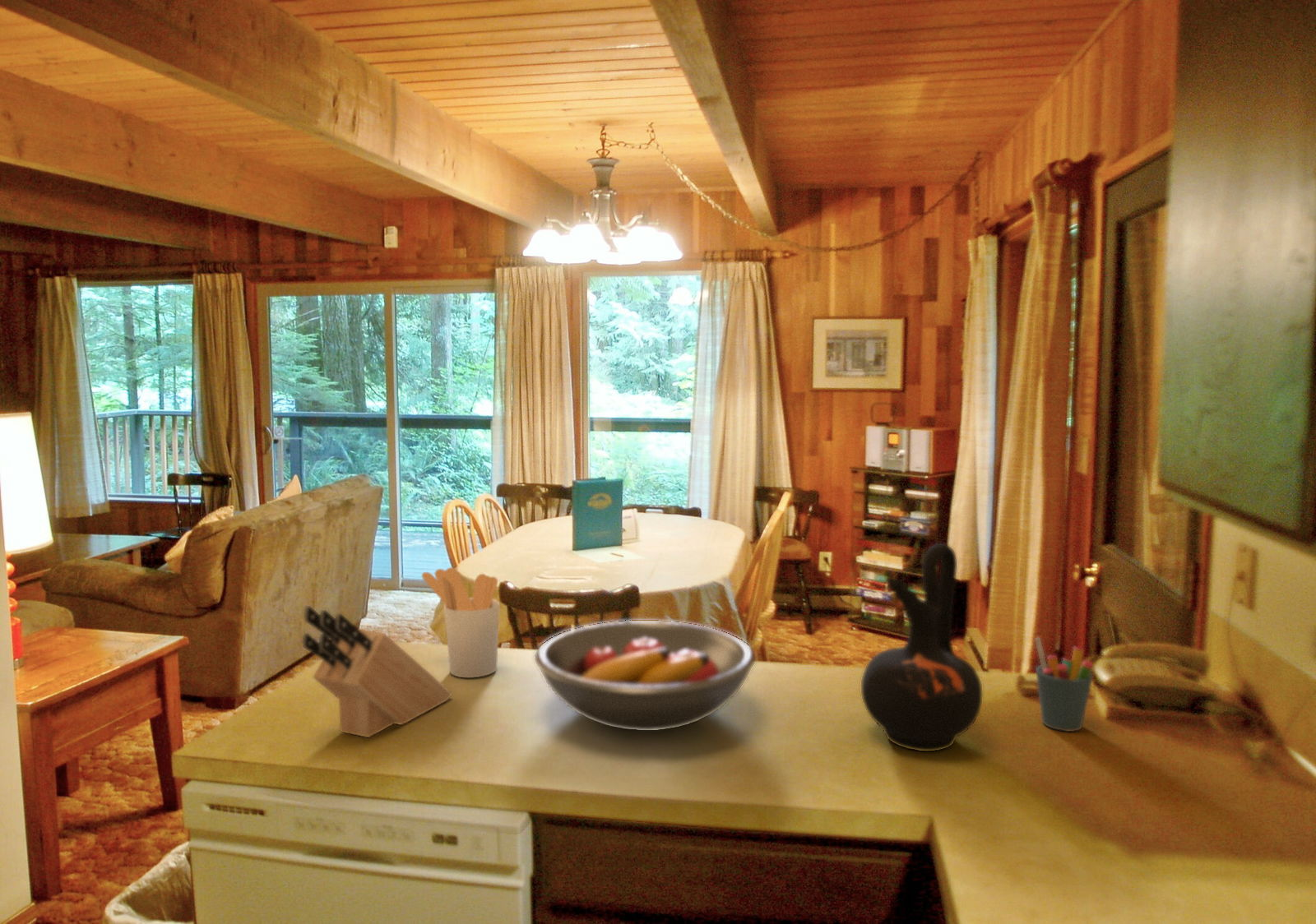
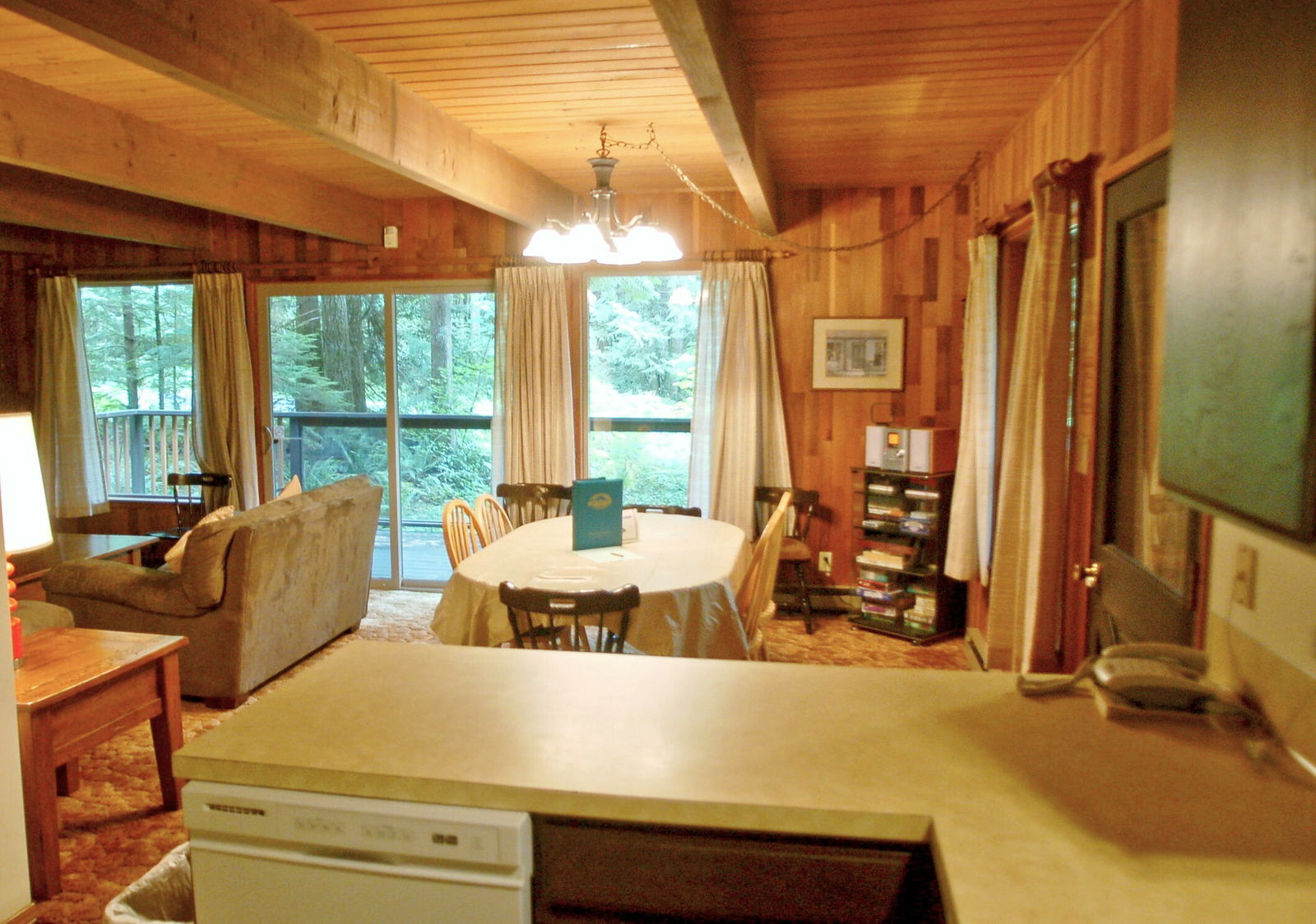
- pen holder (1063, 683)
- utensil holder (461, 618)
- knife block (377, 657)
- ceramic jug (922, 644)
- fruit bowl (645, 672)
